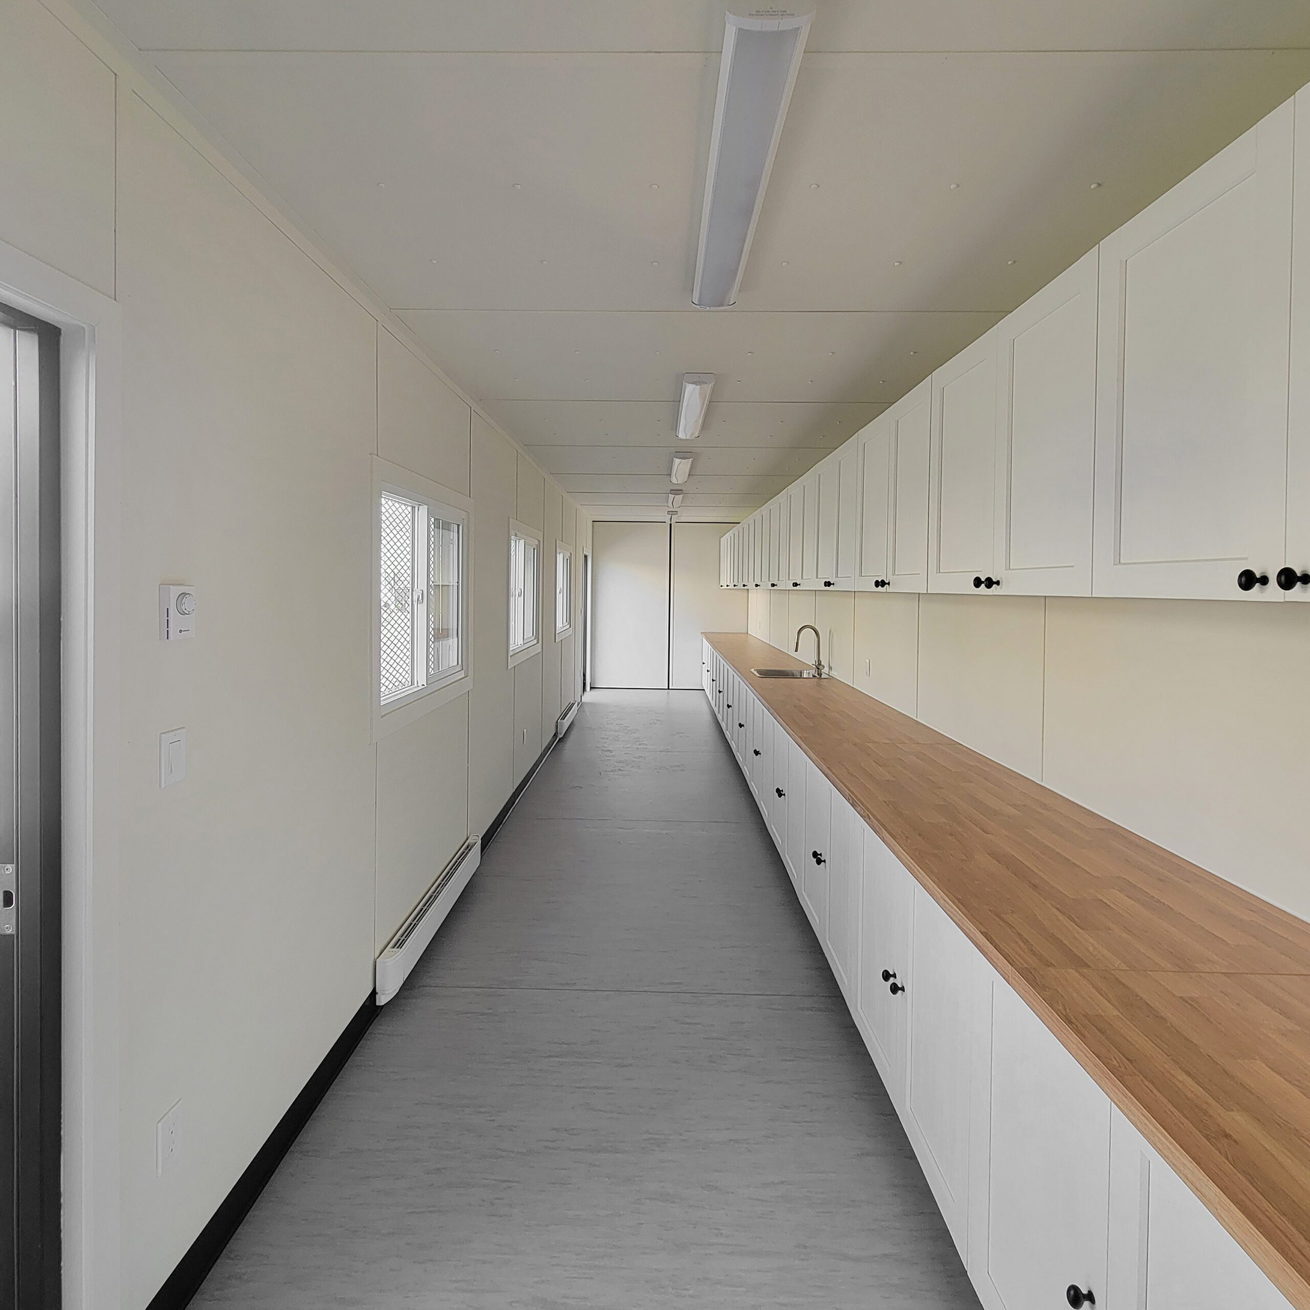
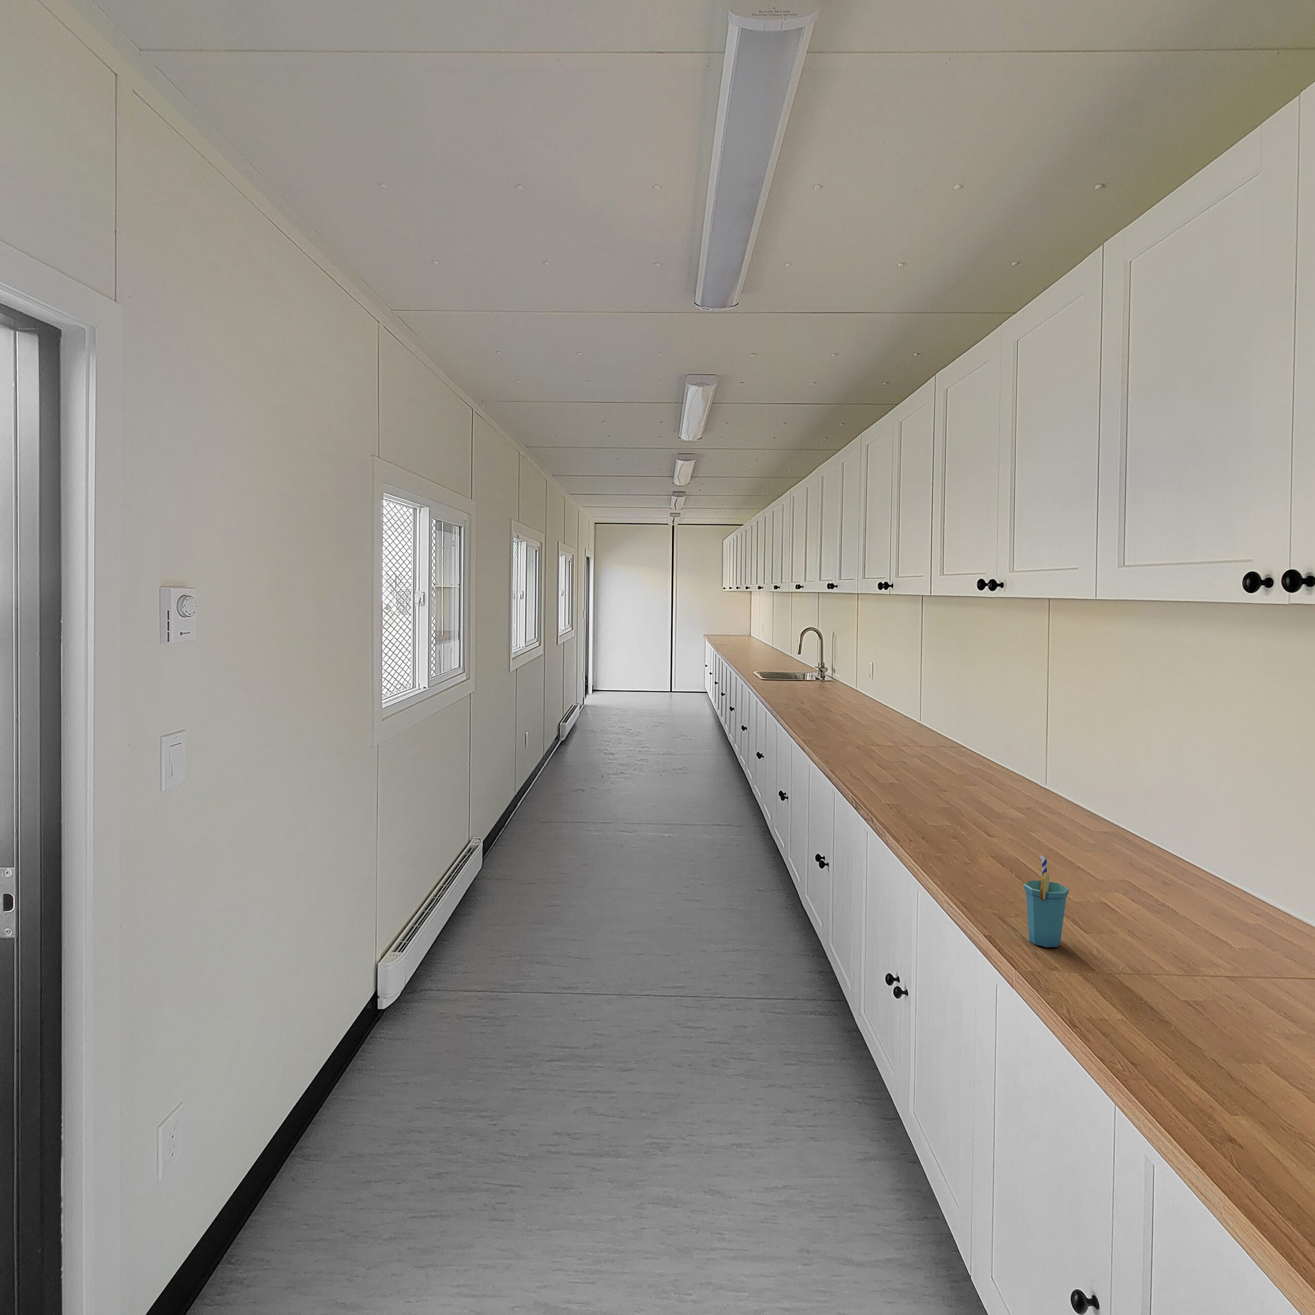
+ cup (1045, 901)
